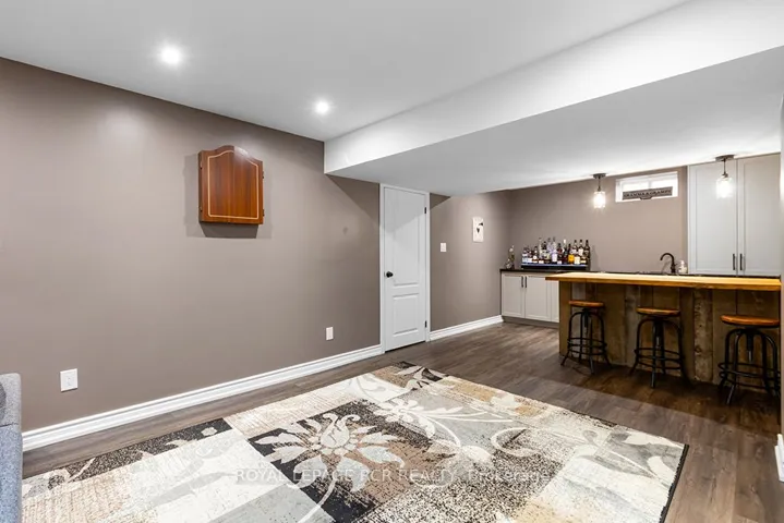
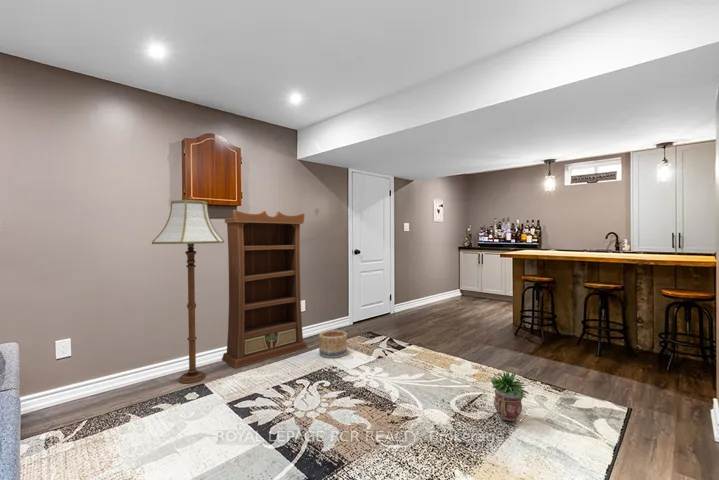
+ bookcase (265, 282)
+ floor lamp (191, 287)
+ basket (333, 343)
+ potted plant (508, 393)
